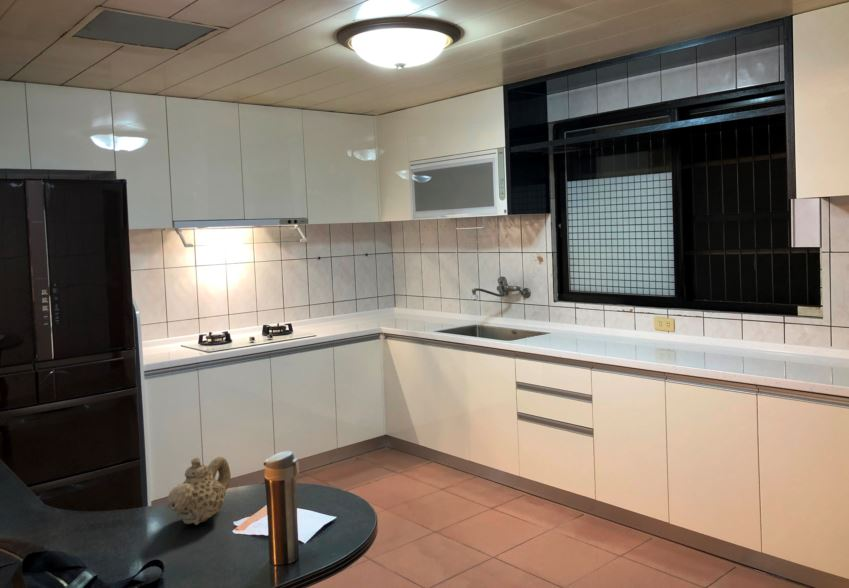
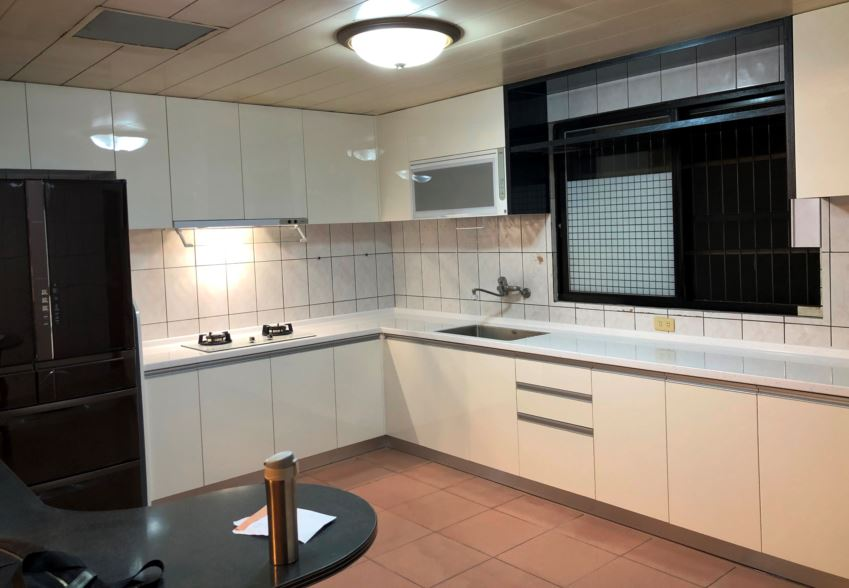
- teapot (199, 488)
